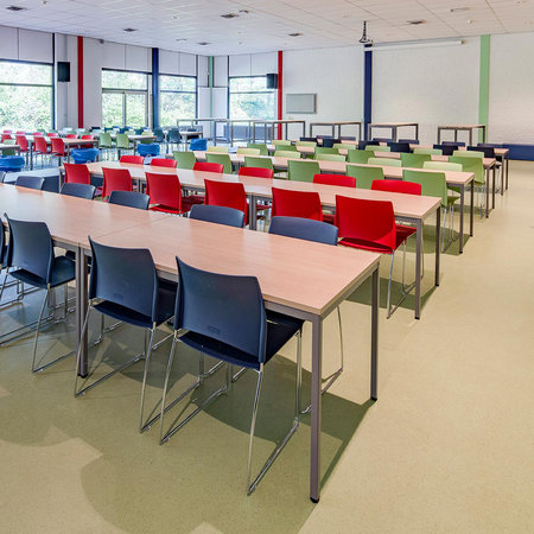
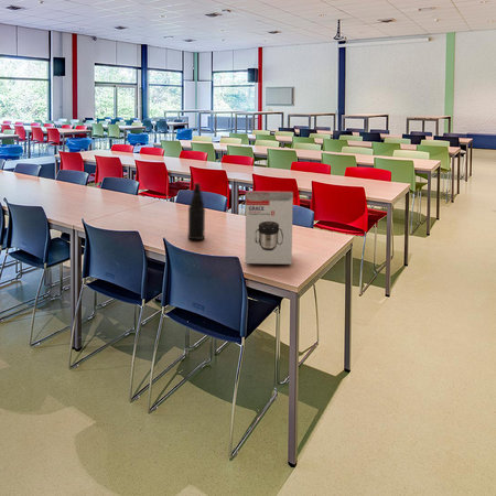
+ bottle (196, 211)
+ lunch box (268, 226)
